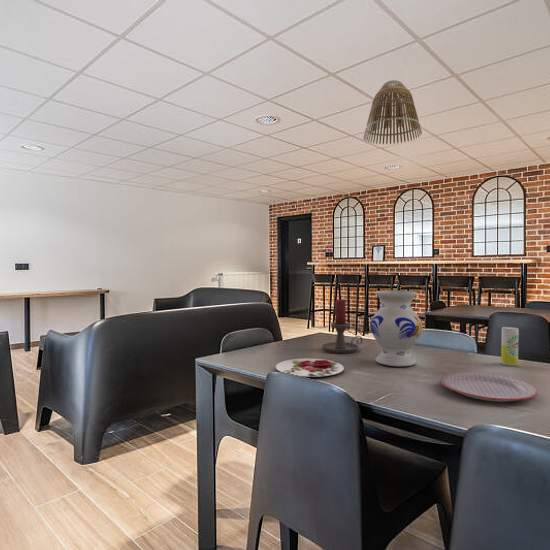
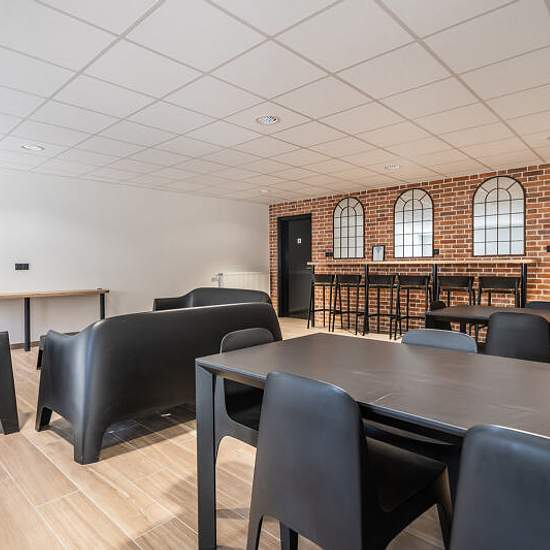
- plate (309, 366)
- plate (486, 387)
- lamp shade (391, 110)
- beverage can (509, 346)
- vase (395, 327)
- candle holder (344, 324)
